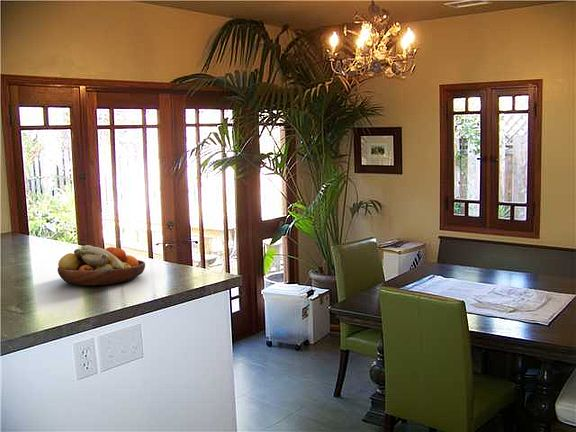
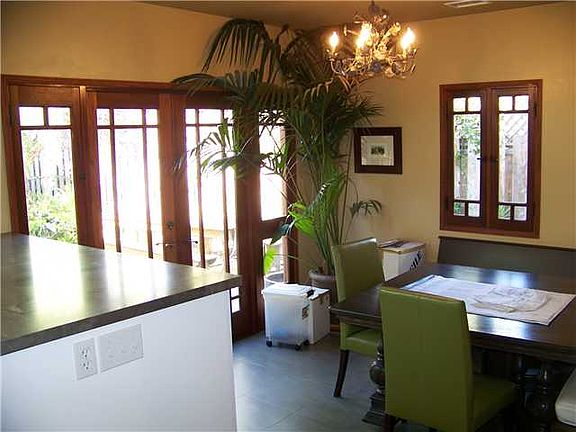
- fruit bowl (102, 261)
